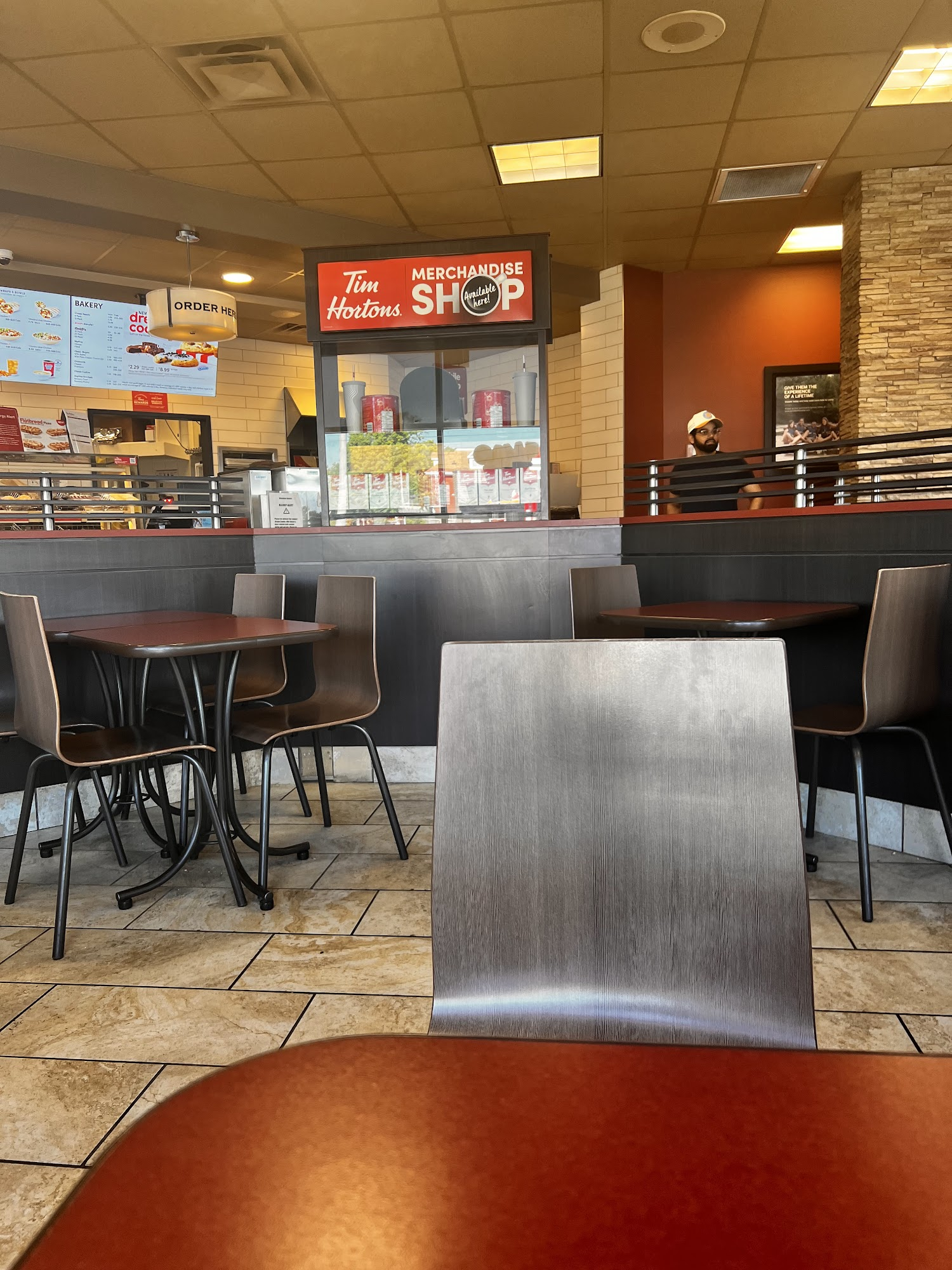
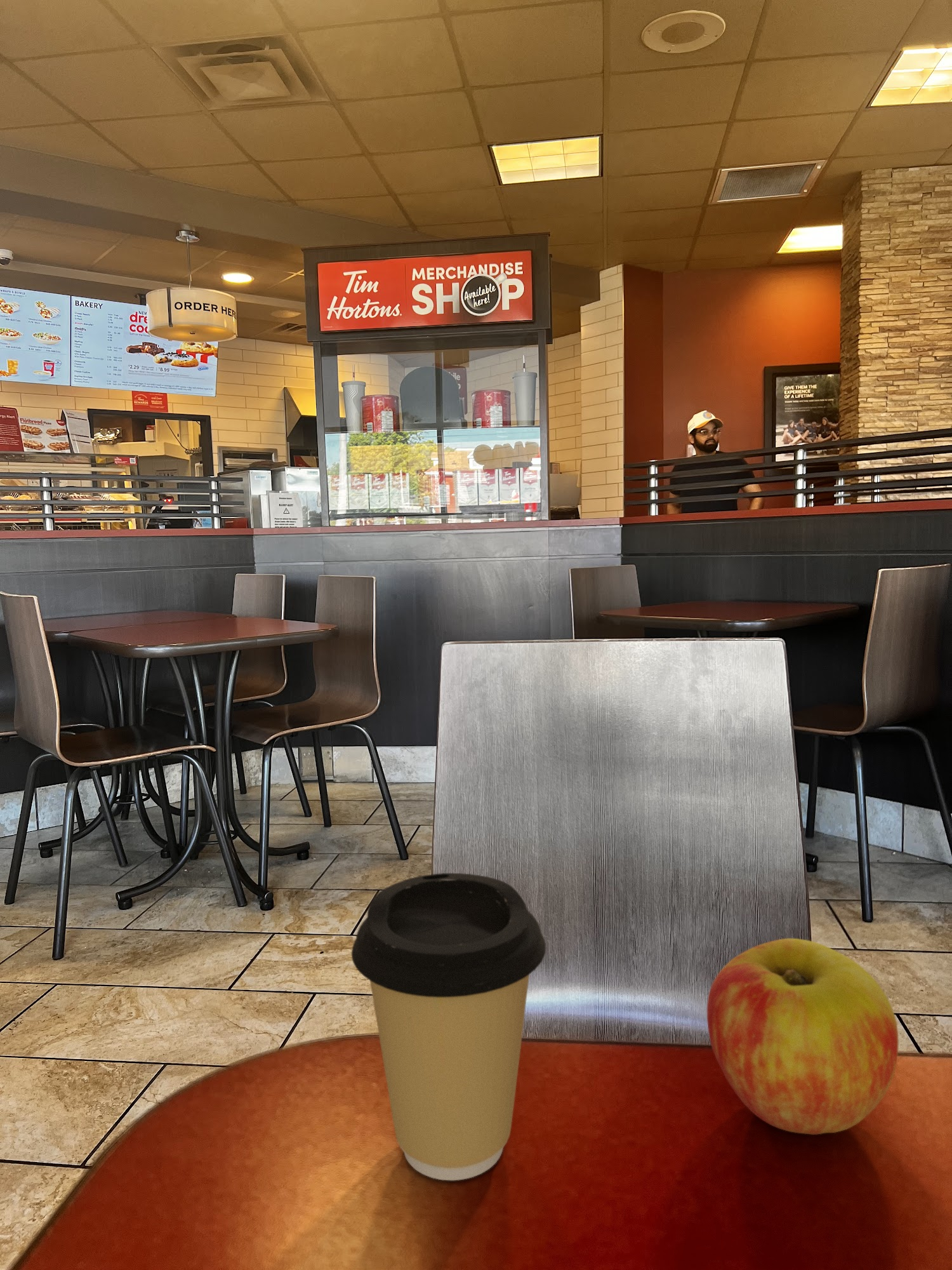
+ apple (799, 1034)
+ coffee cup (451, 1026)
